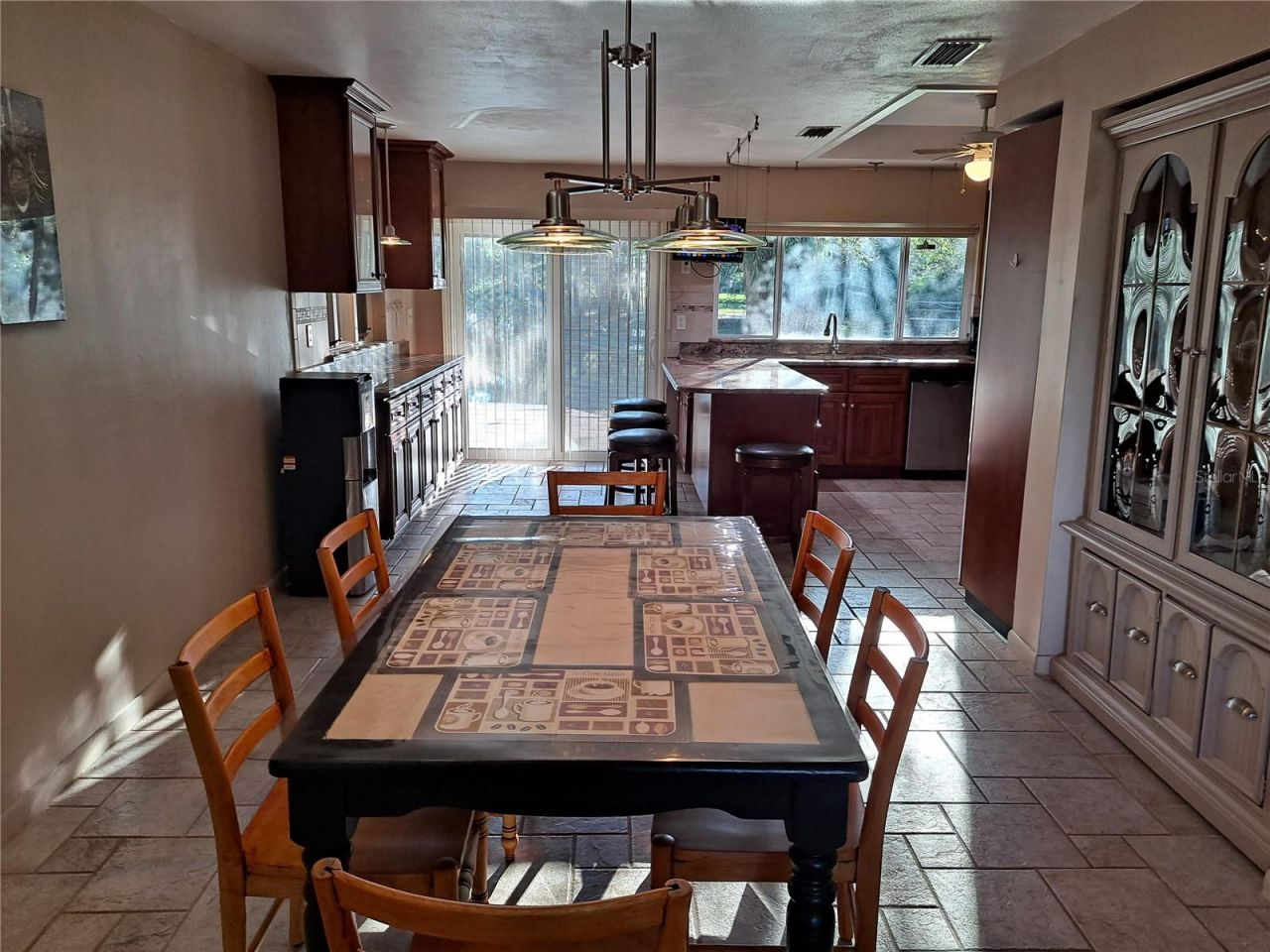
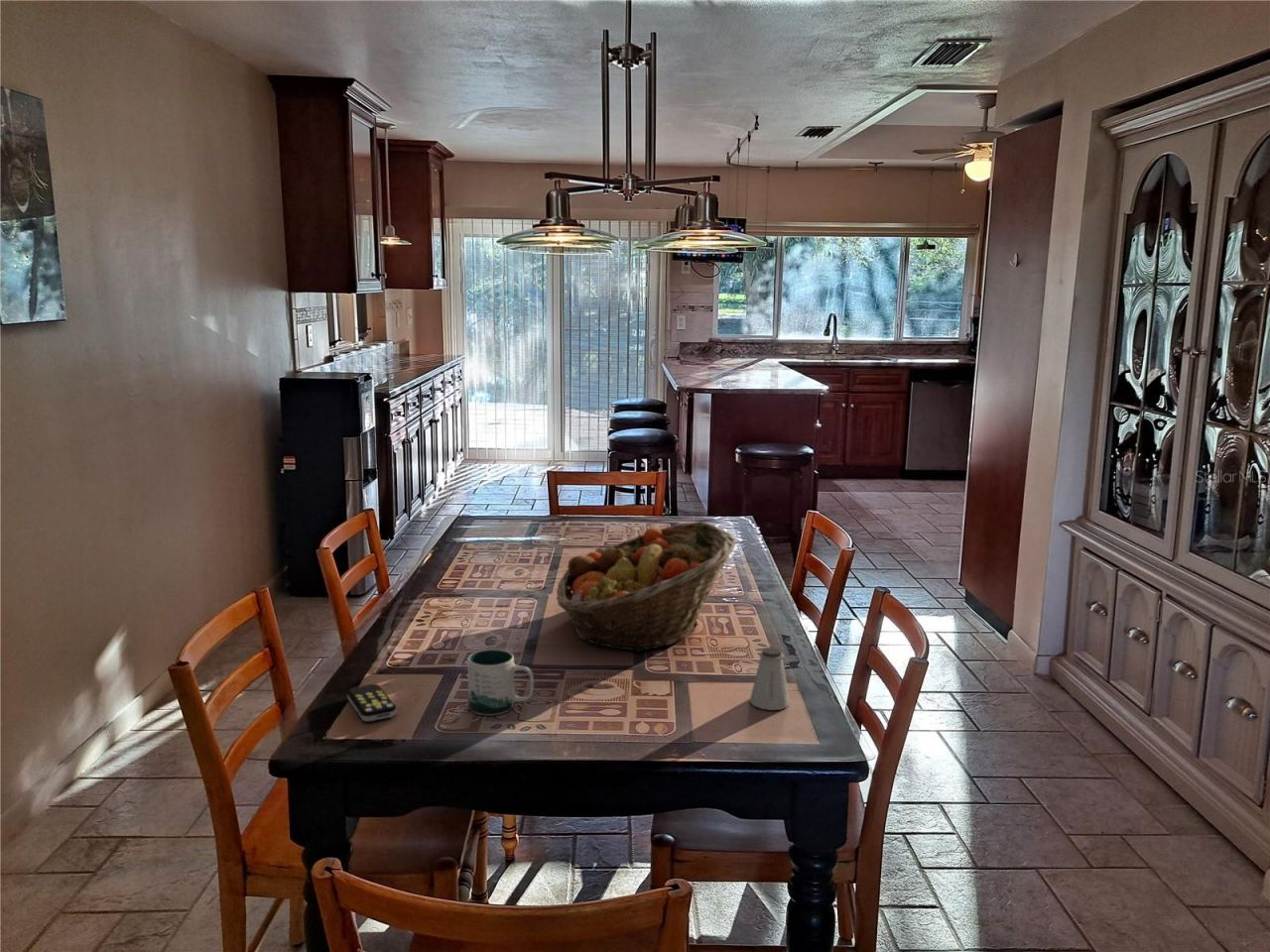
+ mug (501, 682)
+ remote control (371, 701)
+ fruit basket (644, 579)
+ saltshaker (770, 675)
